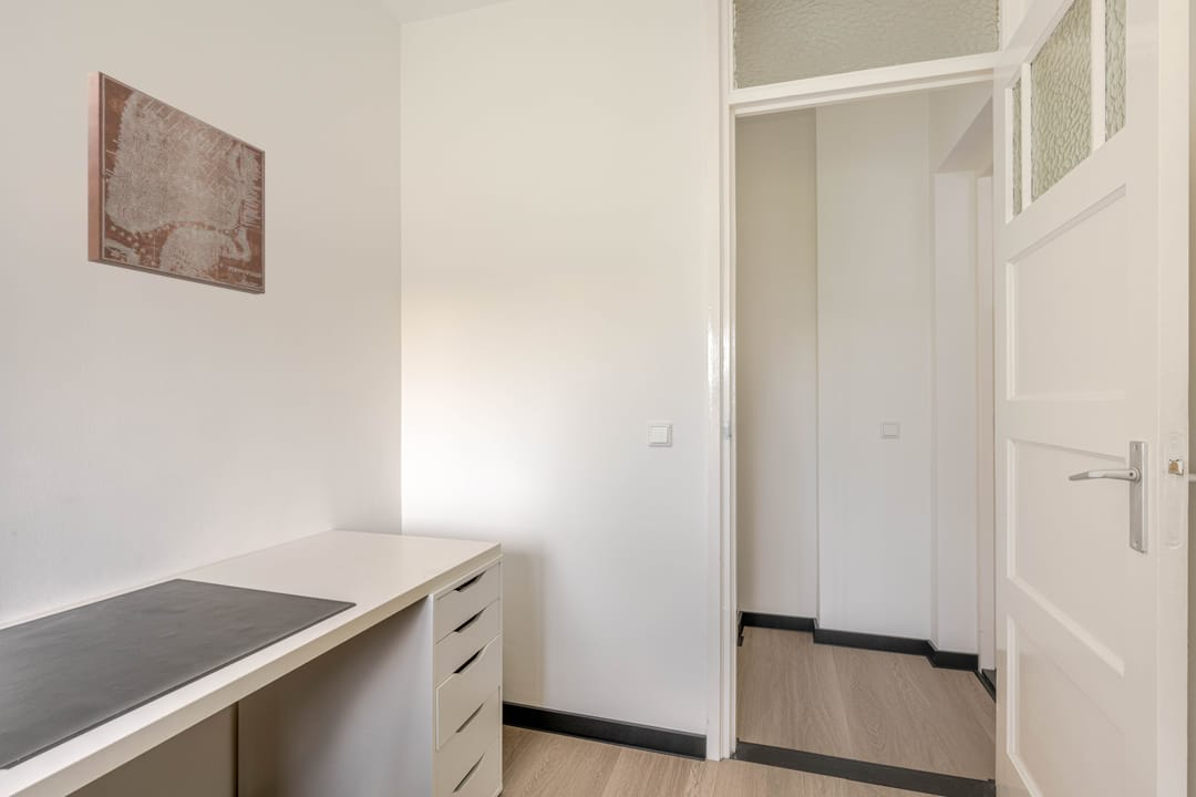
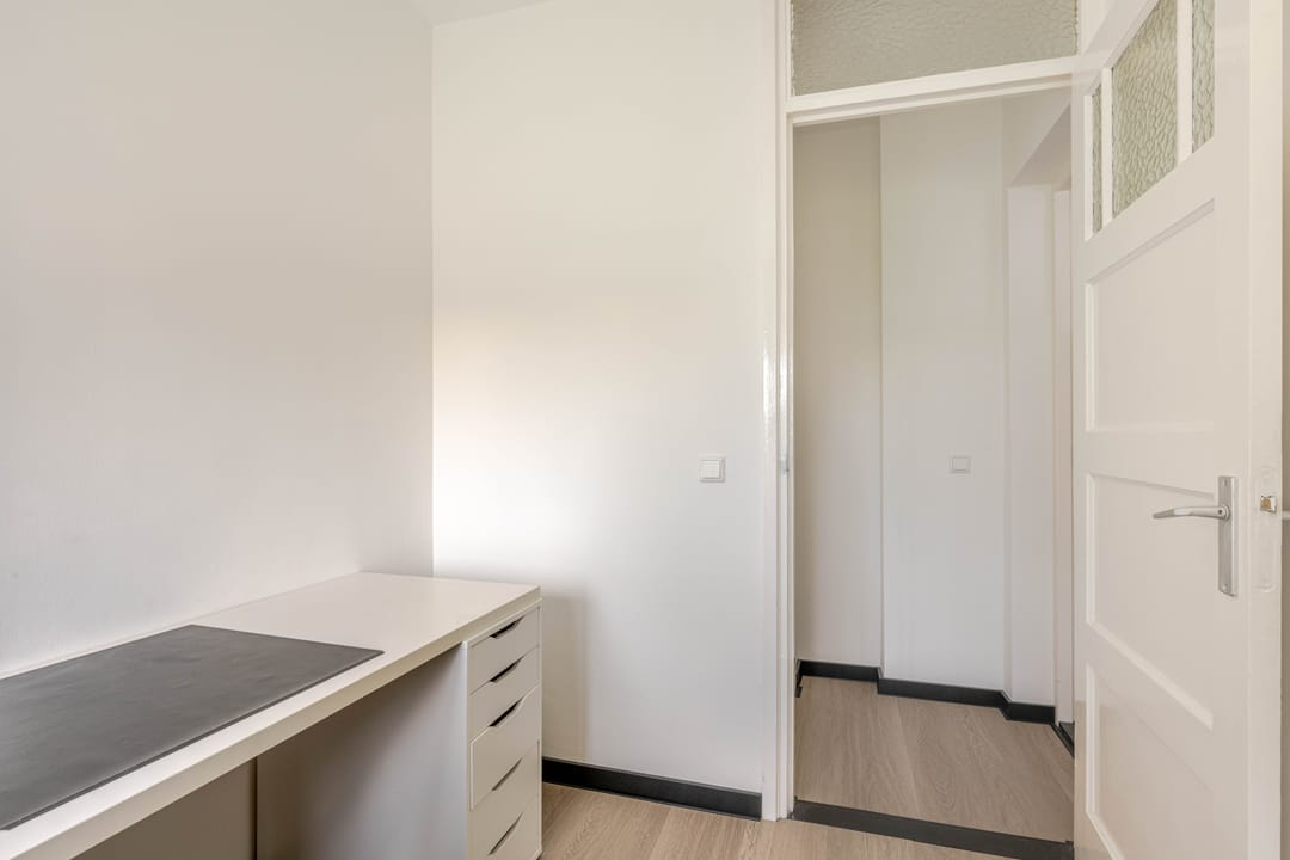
- wall art (188, 198)
